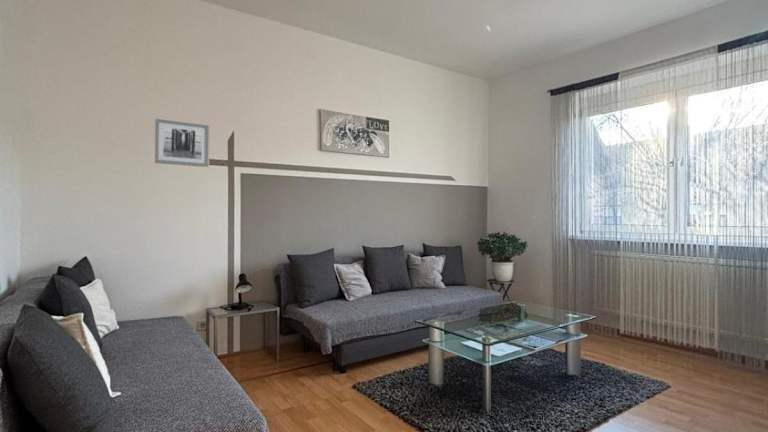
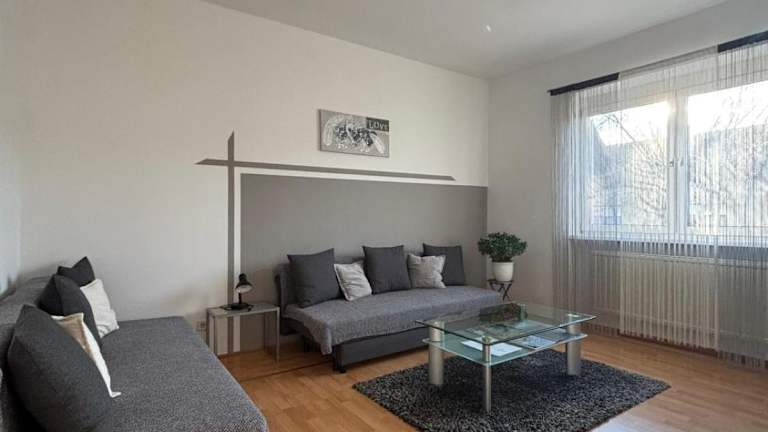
- wall art (183, 143)
